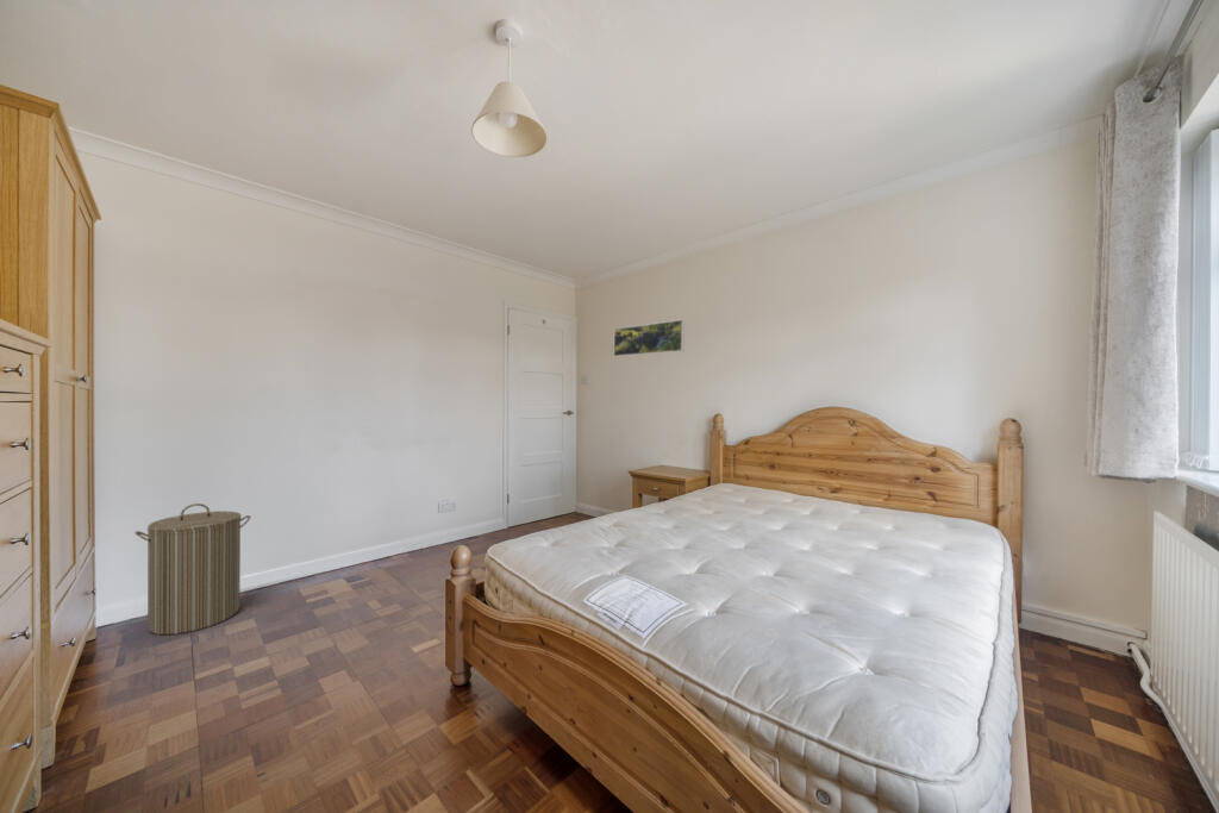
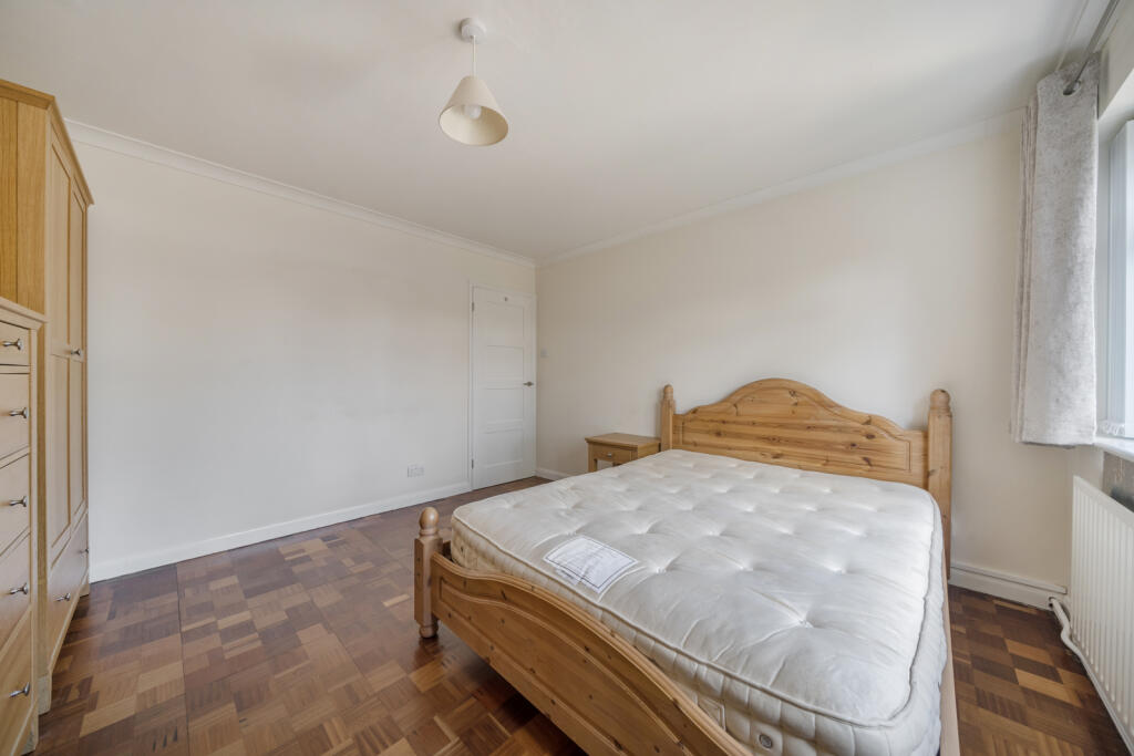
- laundry hamper (196, 561)
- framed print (646, 339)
